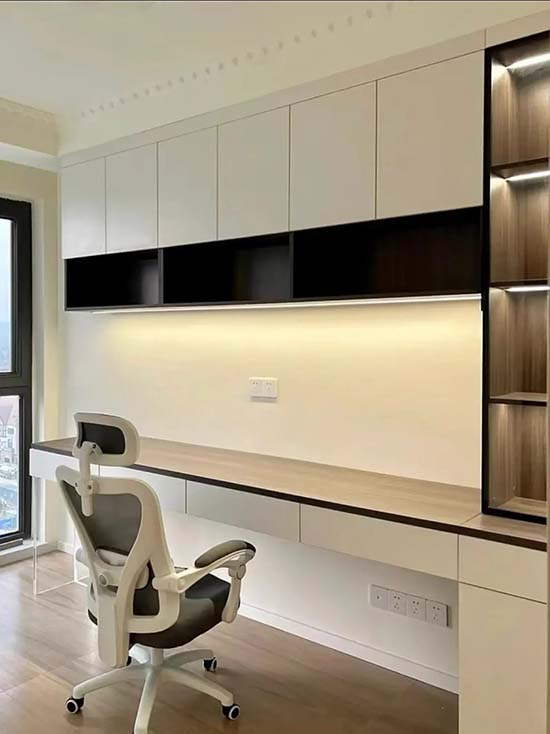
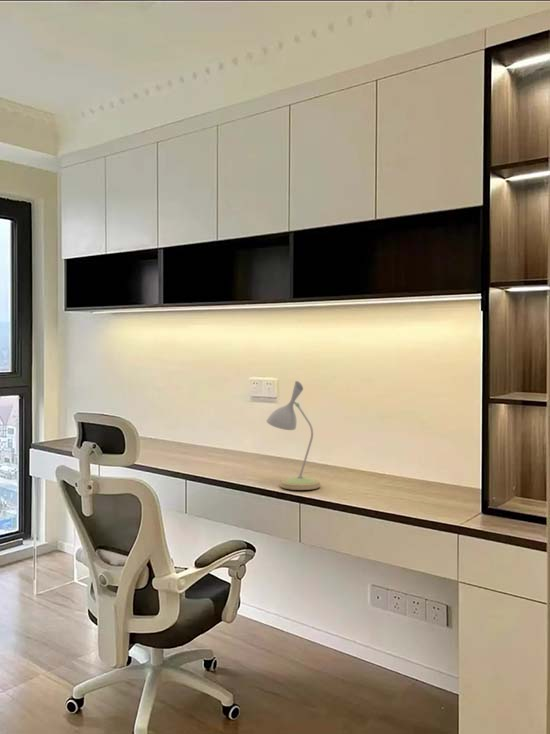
+ desk lamp (292, 429)
